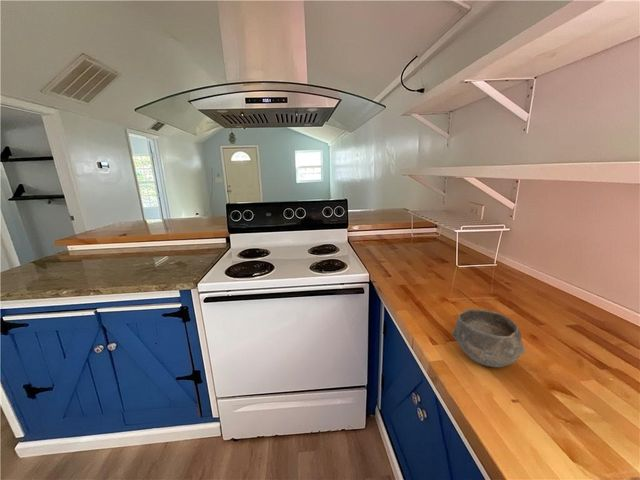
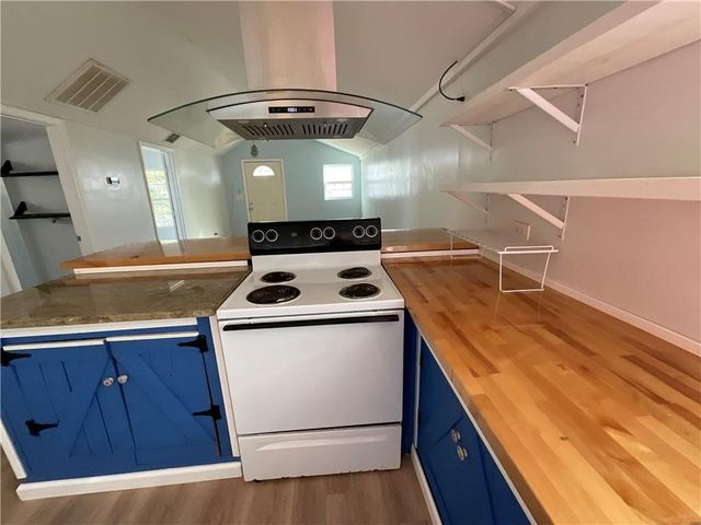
- bowl (485, 338)
